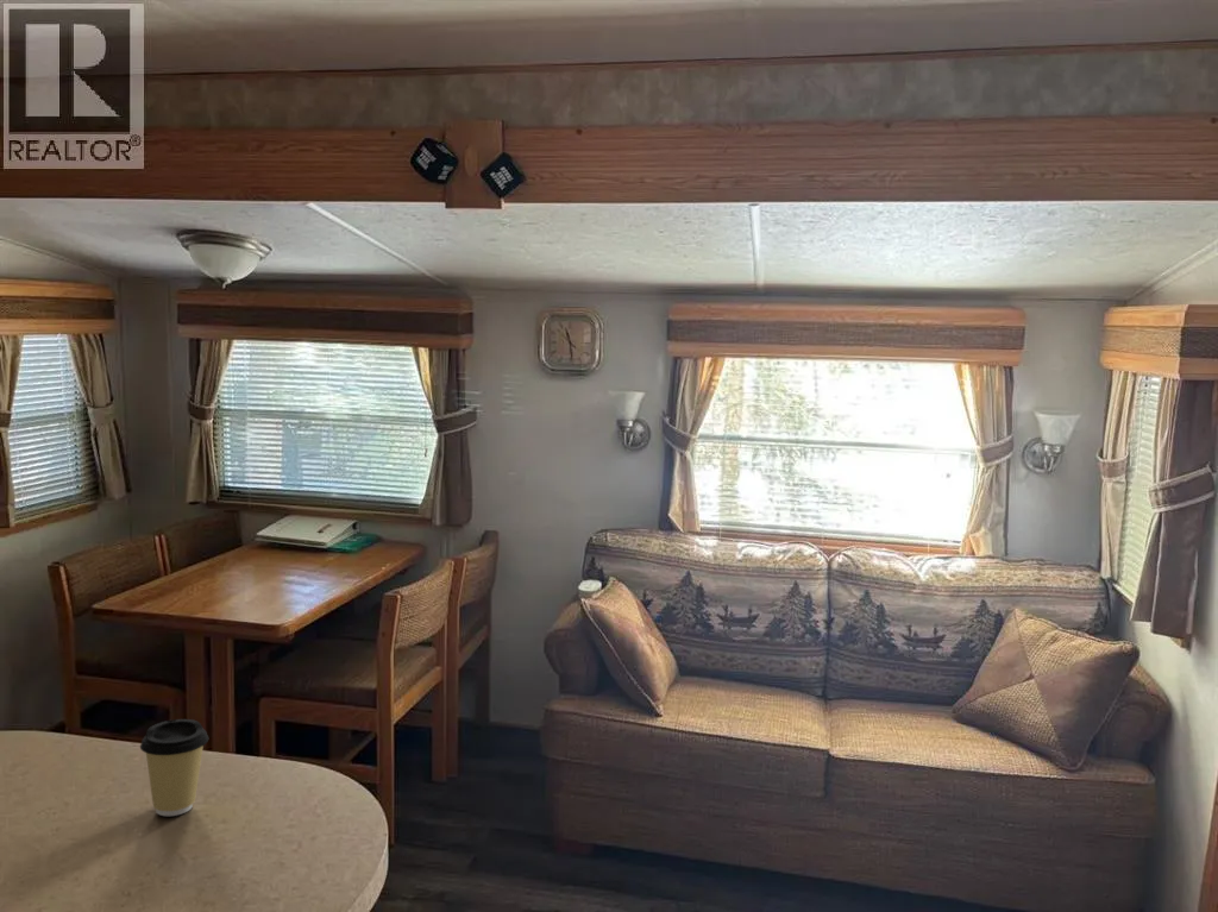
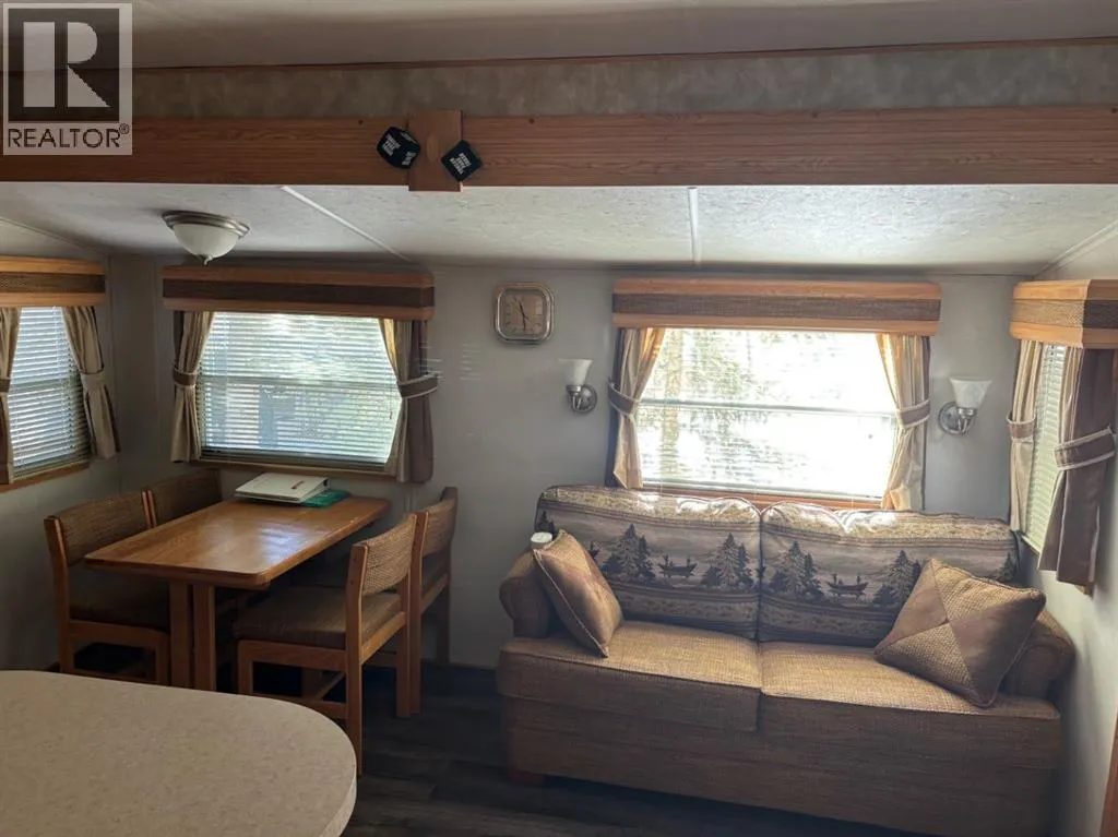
- coffee cup (174, 768)
